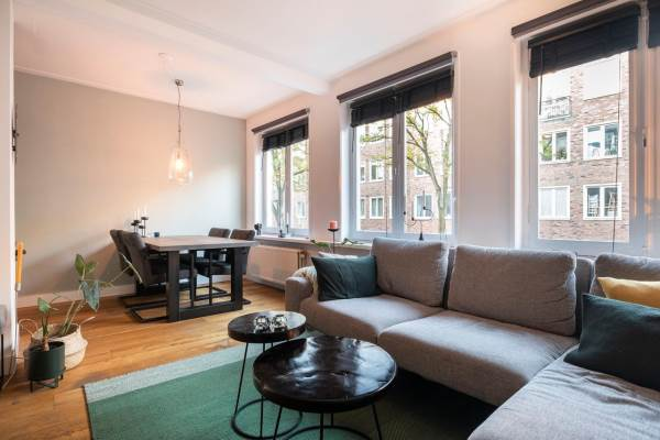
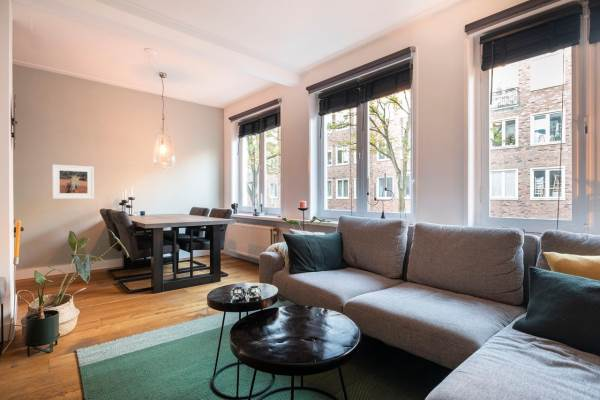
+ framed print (73, 182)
